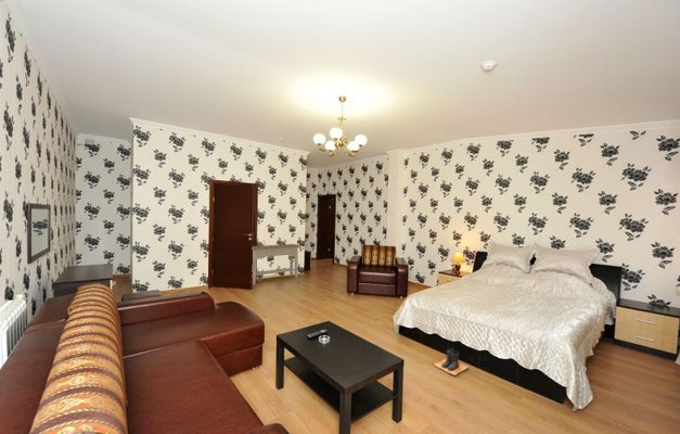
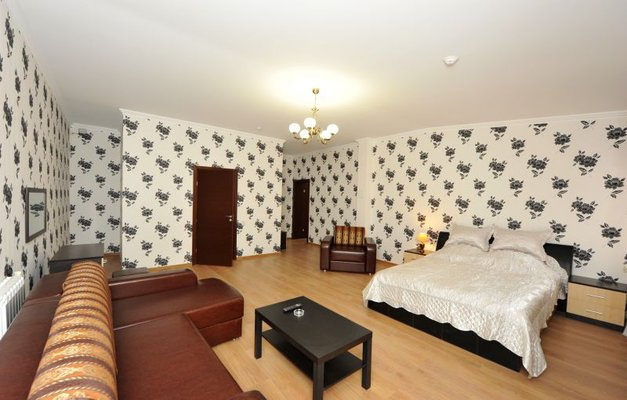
- boots (450, 359)
- console table (277, 269)
